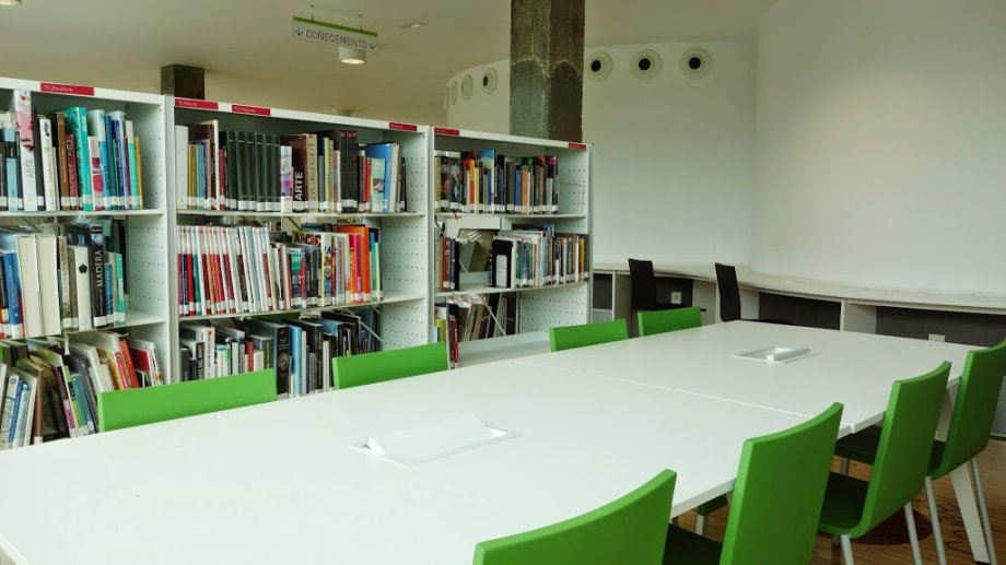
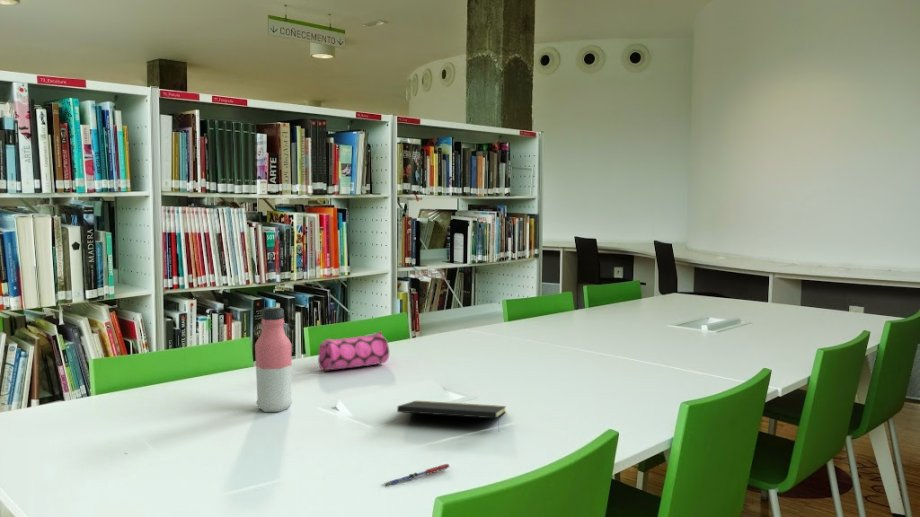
+ pencil case (353, 350)
+ water bottle (273, 358)
+ pen (417, 473)
+ notepad (453, 409)
